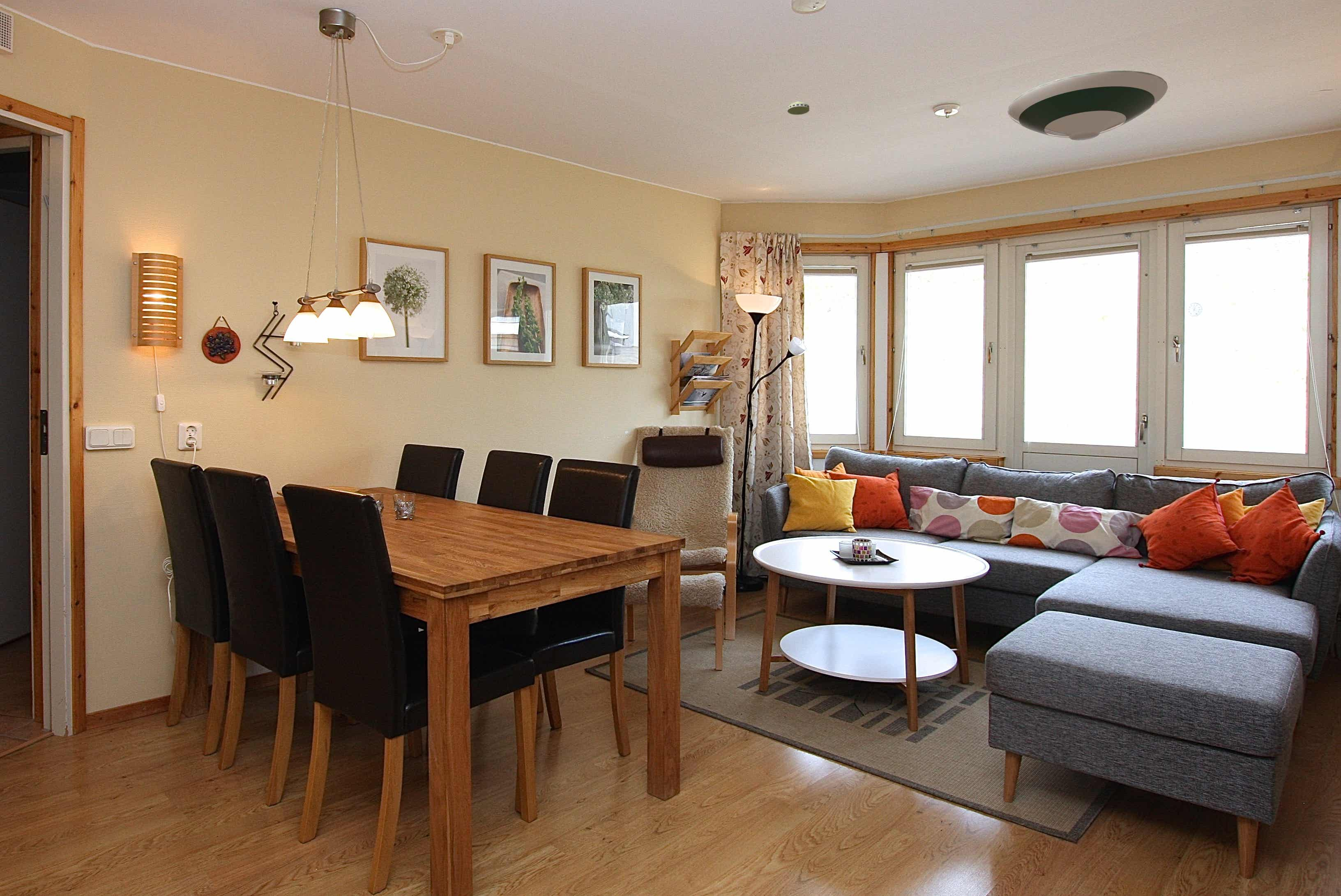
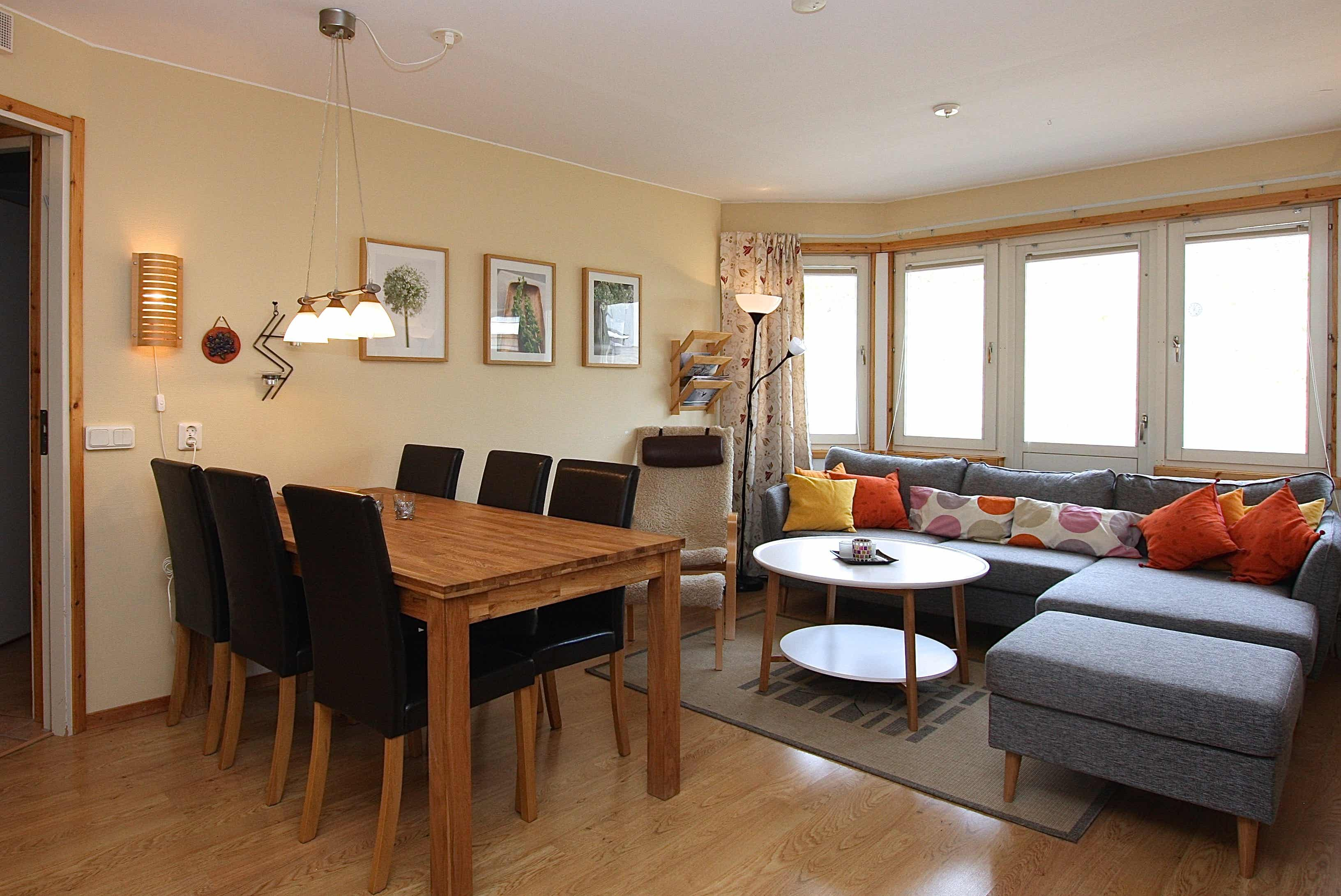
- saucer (1084, 118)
- smoke detector (798, 108)
